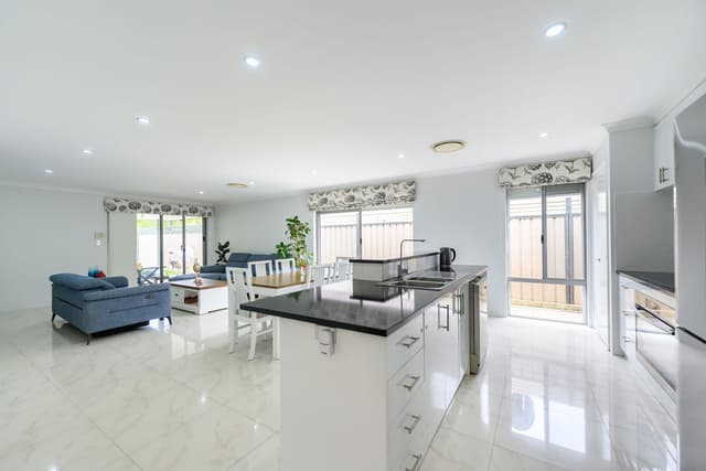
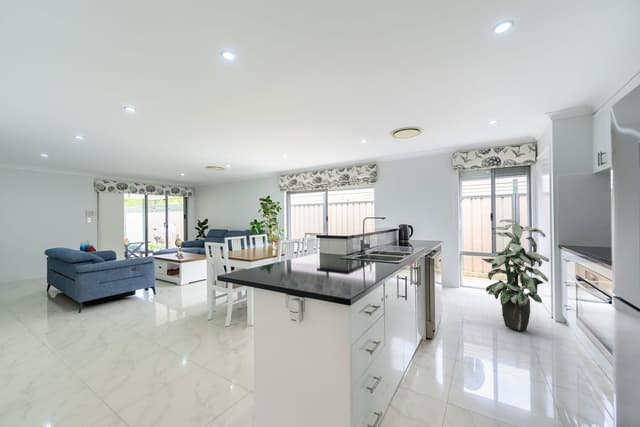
+ indoor plant (512, 272)
